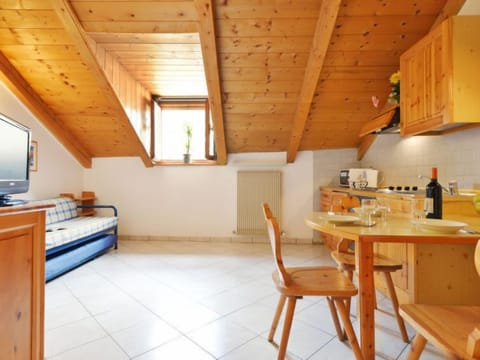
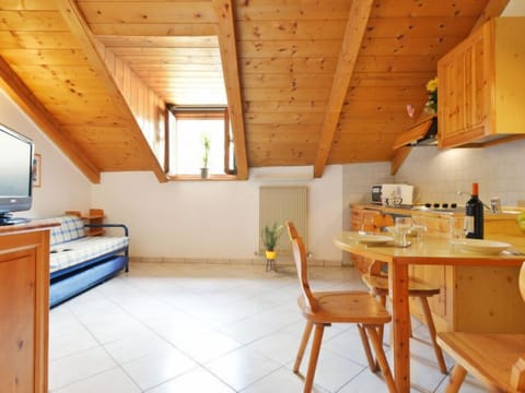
+ house plant (273, 245)
